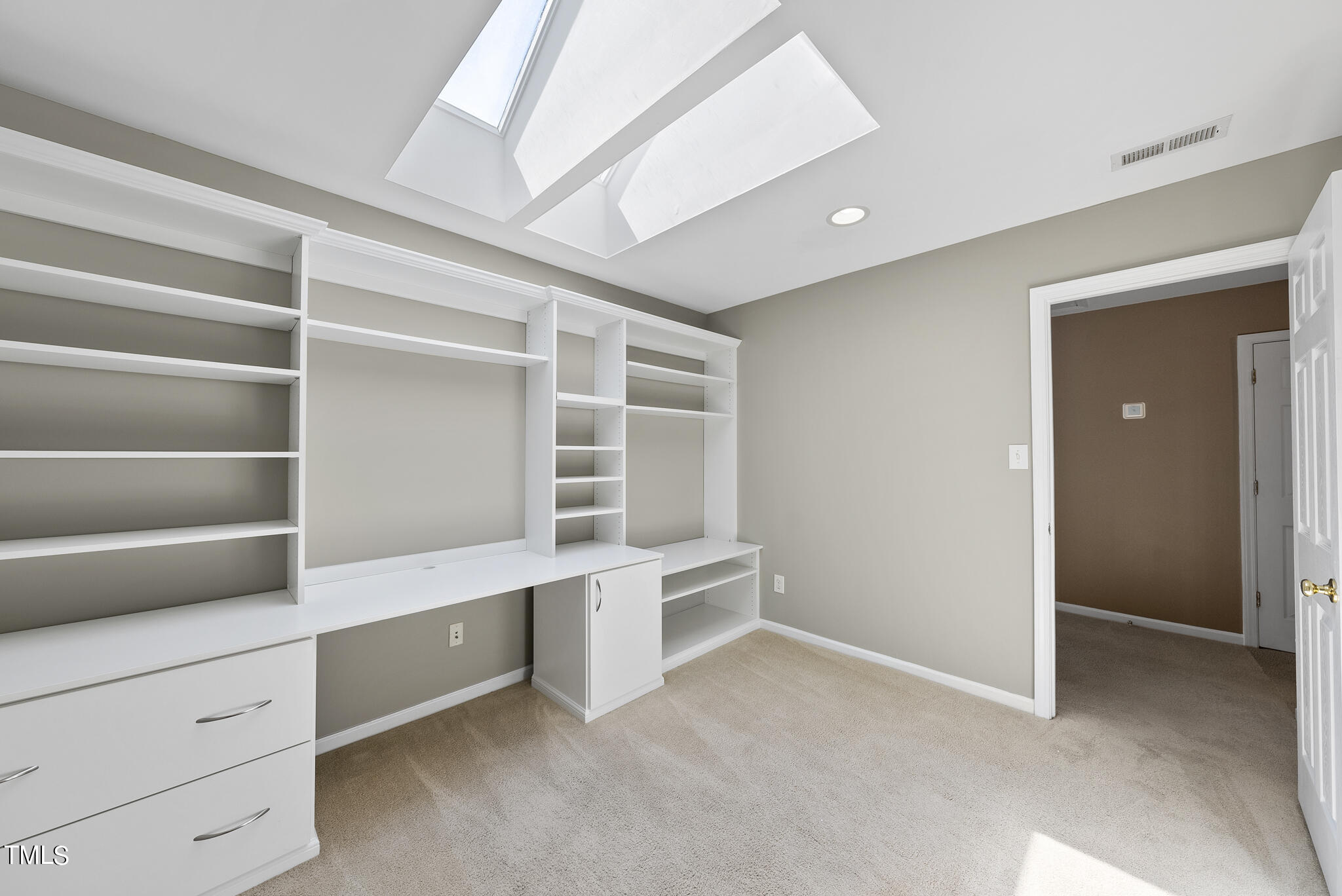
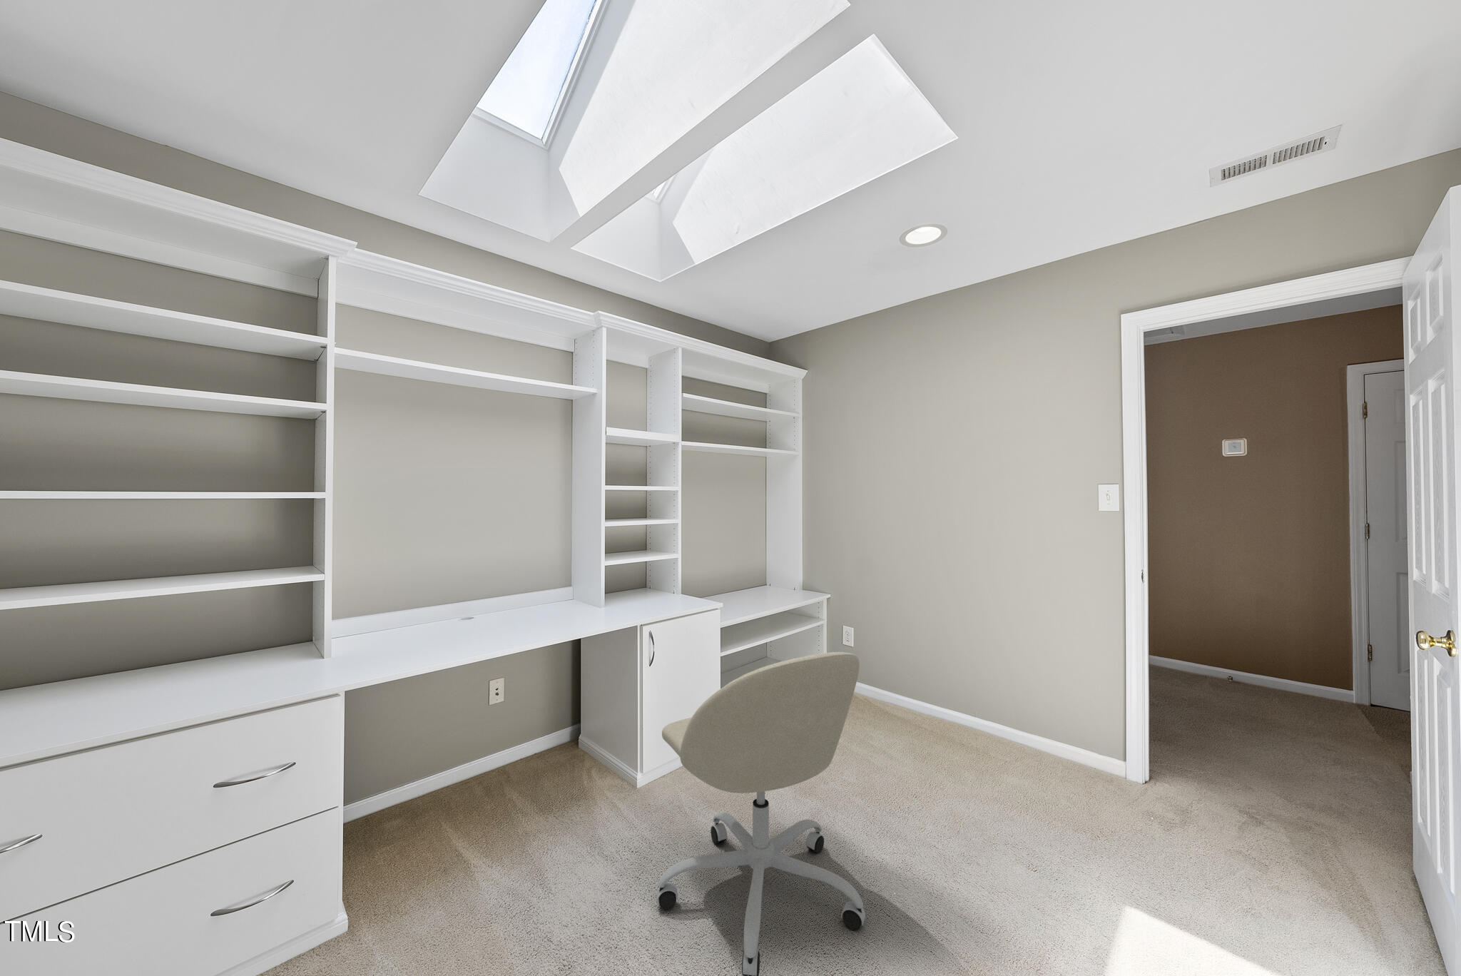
+ office chair (759, 760)
